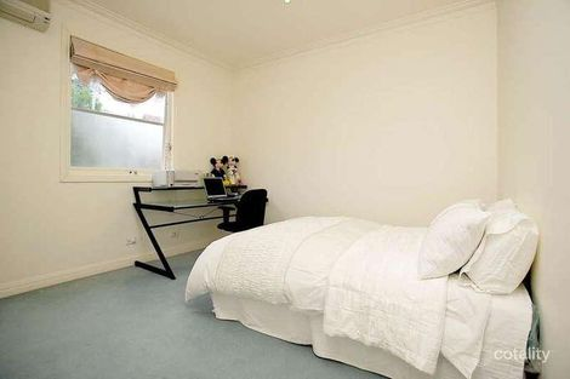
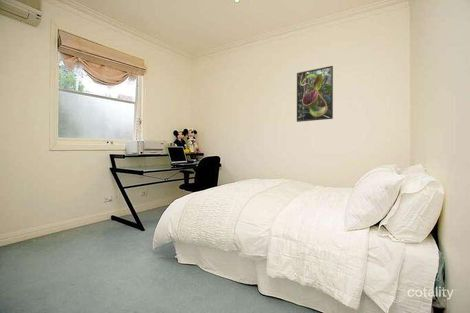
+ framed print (314, 94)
